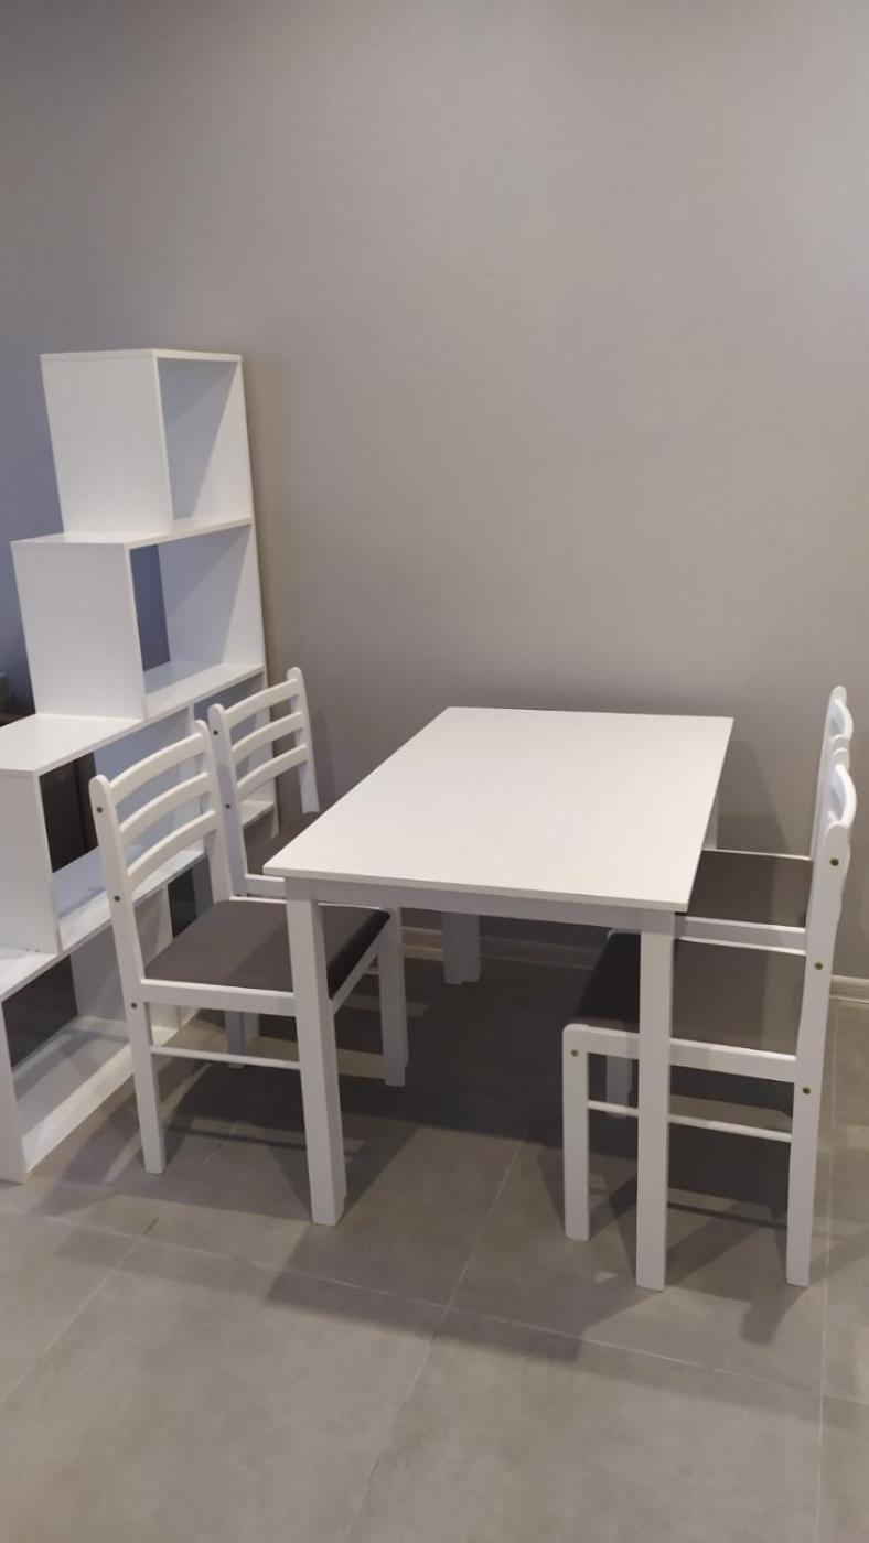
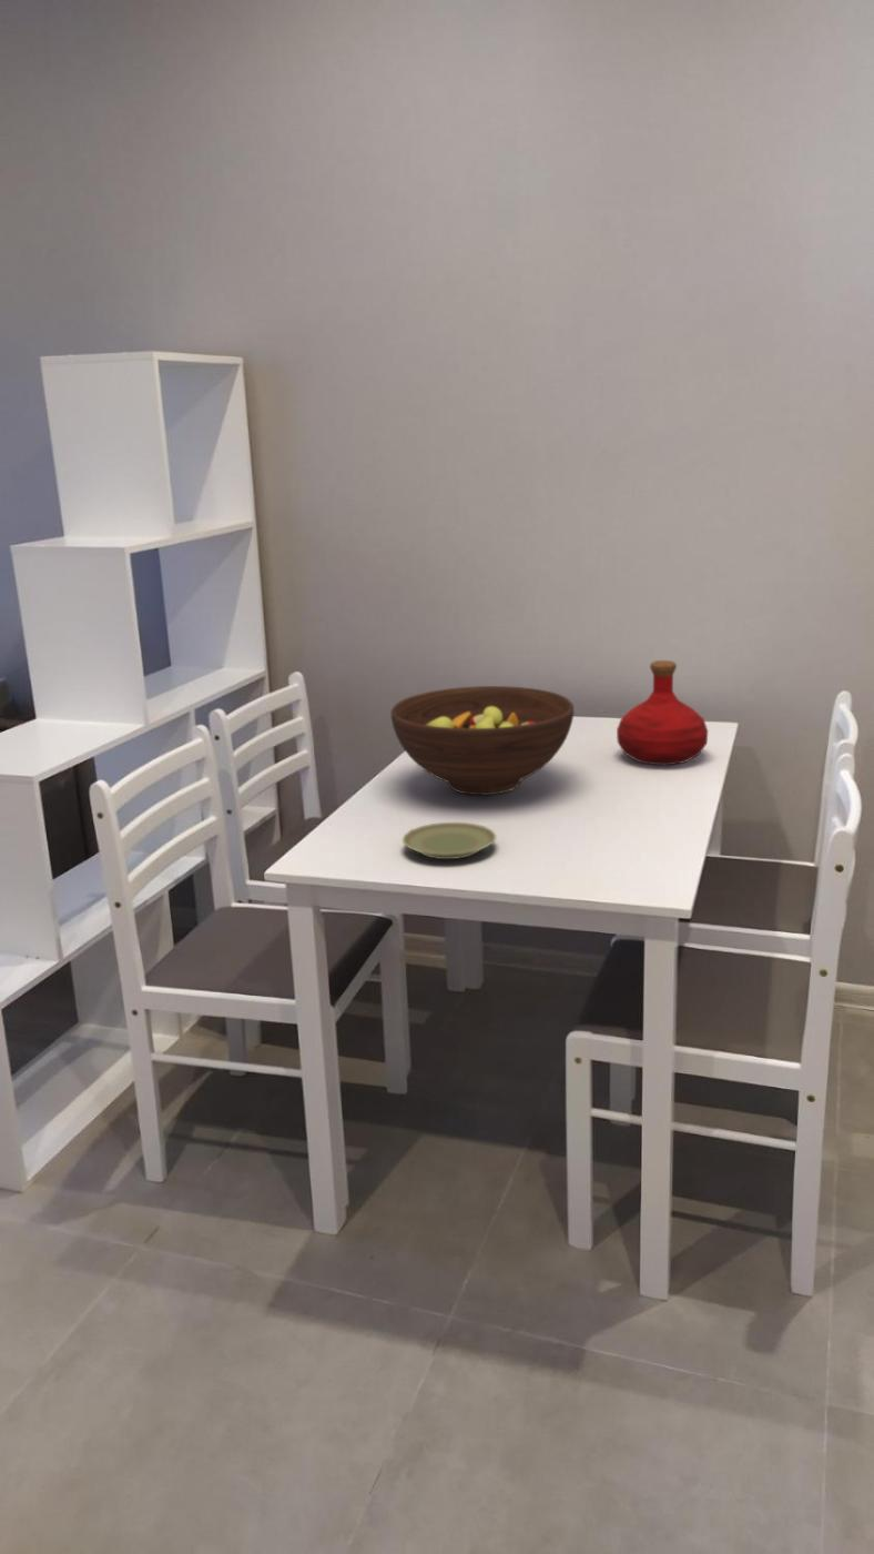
+ bottle (662, 709)
+ fruit bowl (482, 746)
+ plate (449, 842)
